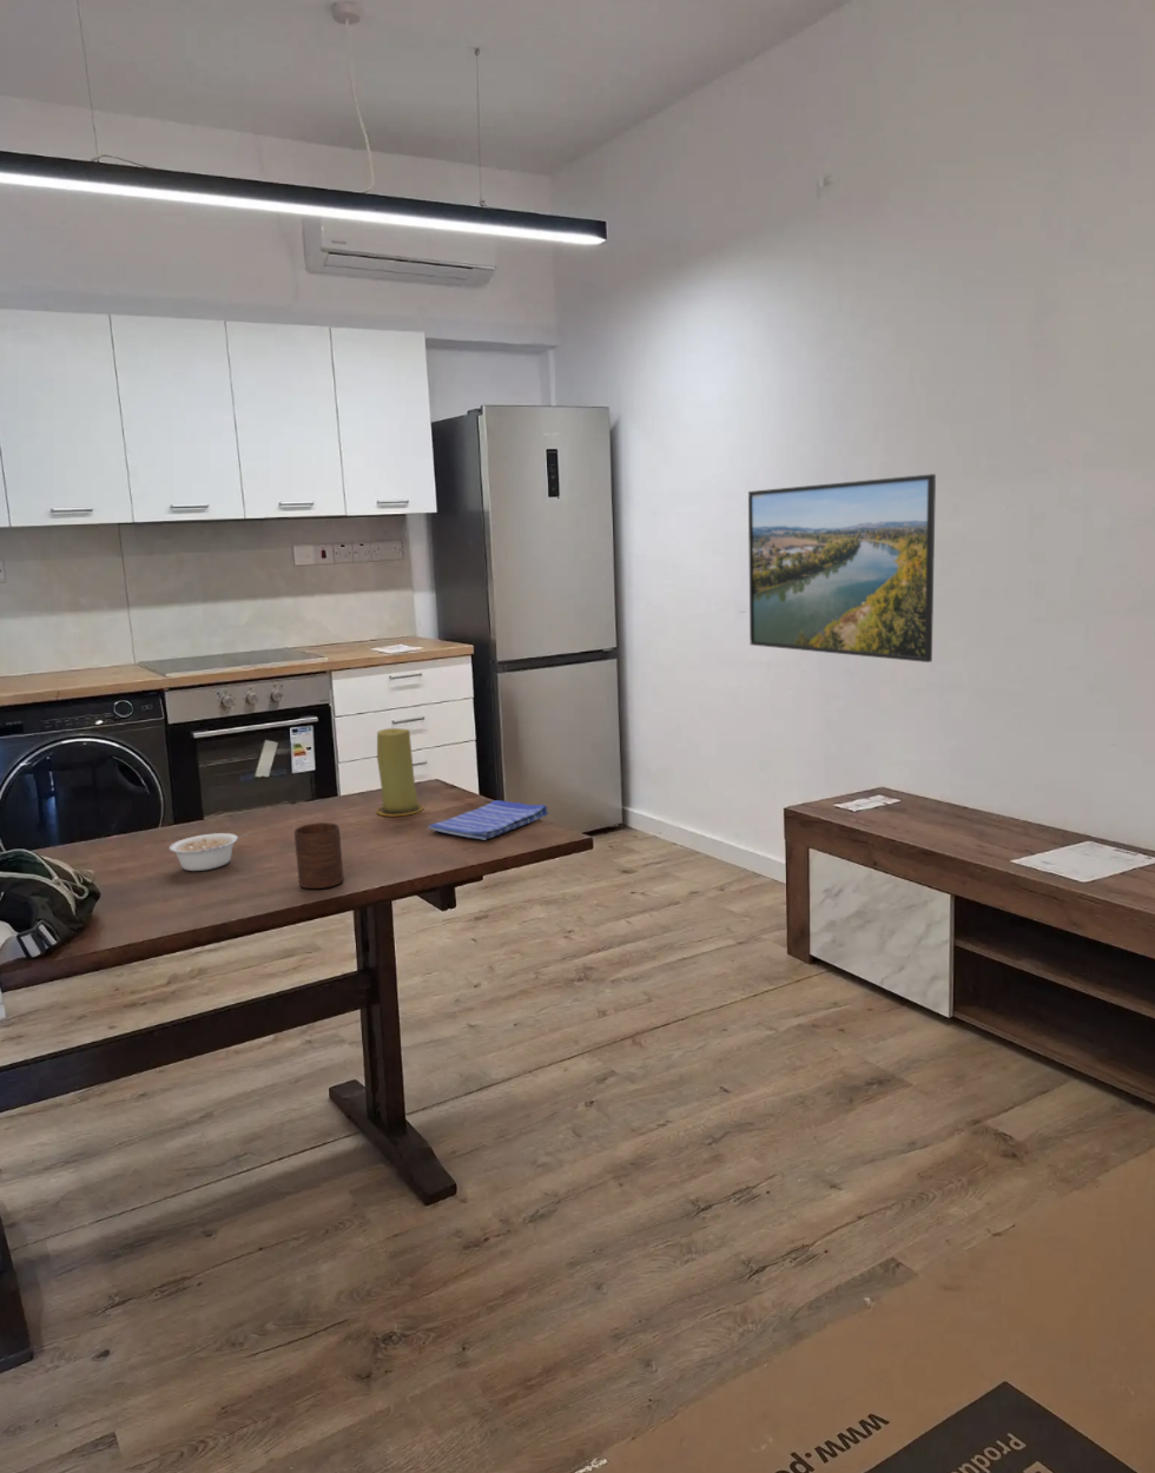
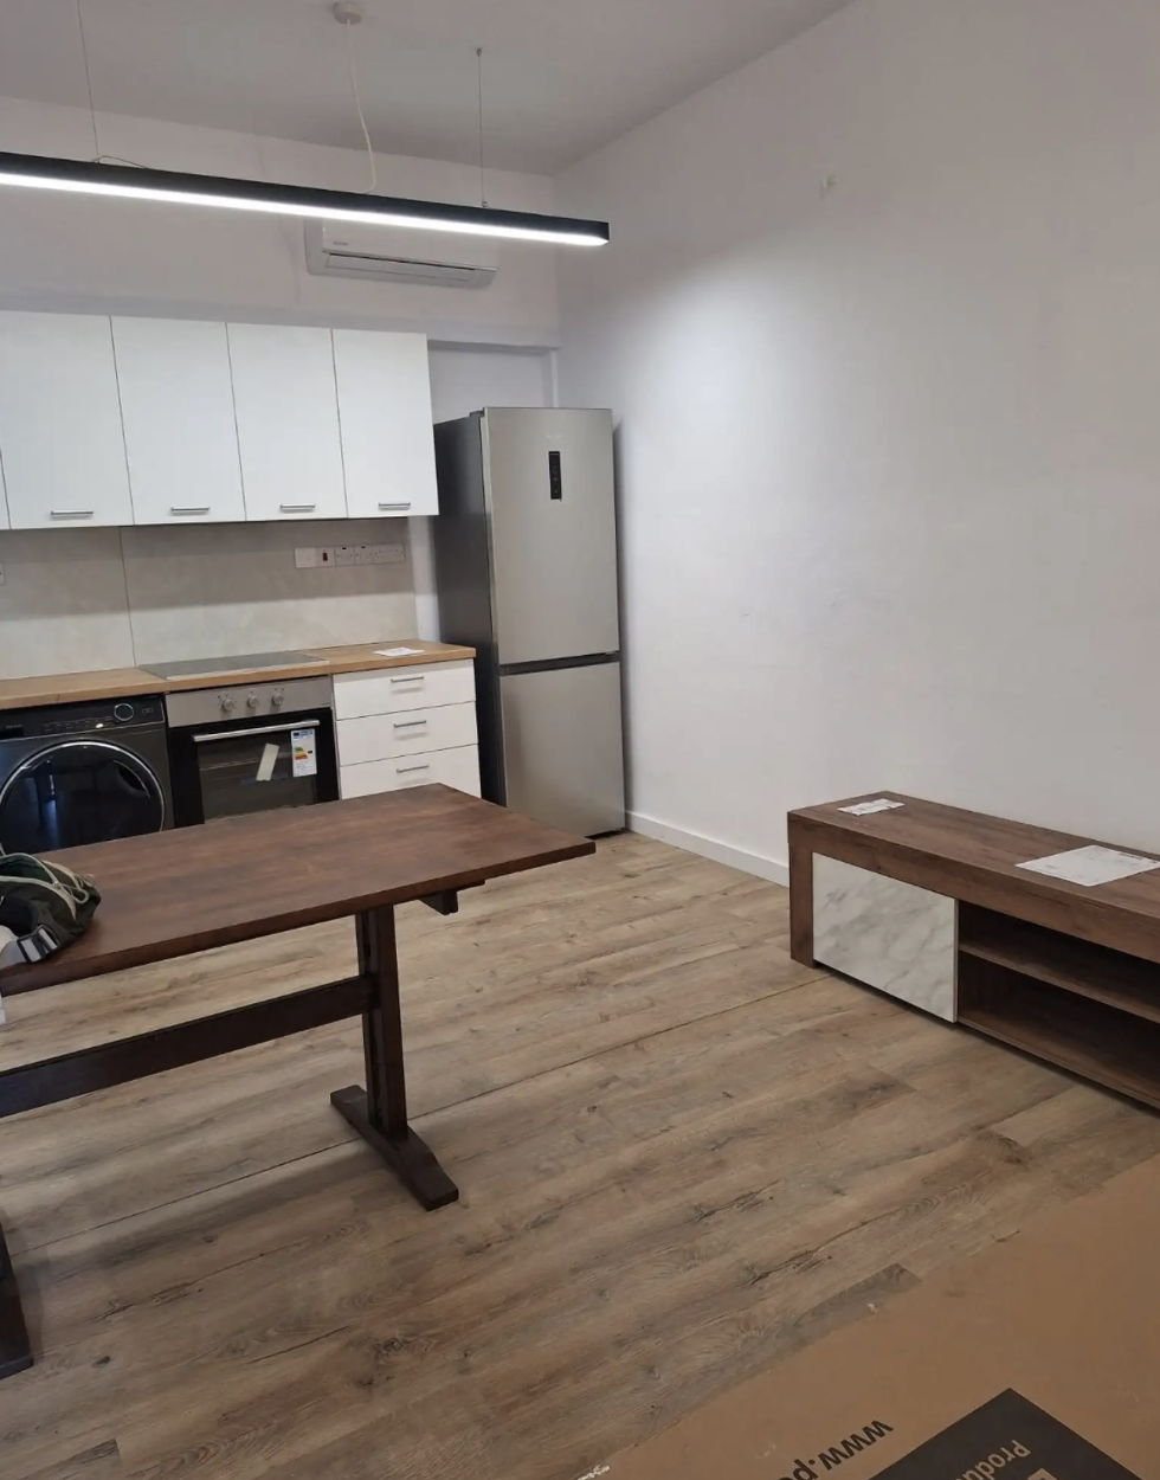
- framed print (832, 569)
- legume (207, 850)
- candle (396, 770)
- dish towel (490, 817)
- cup (317, 854)
